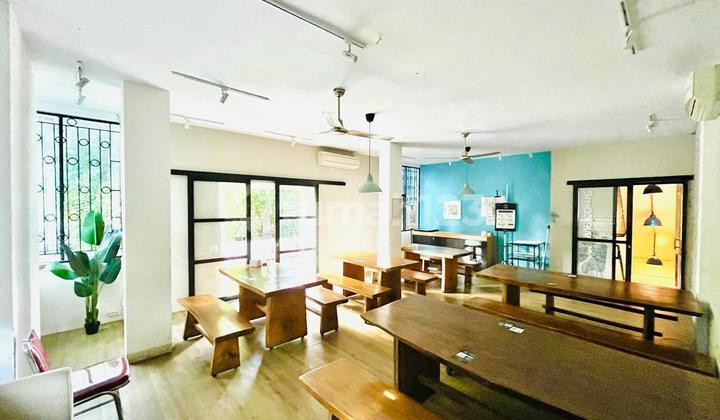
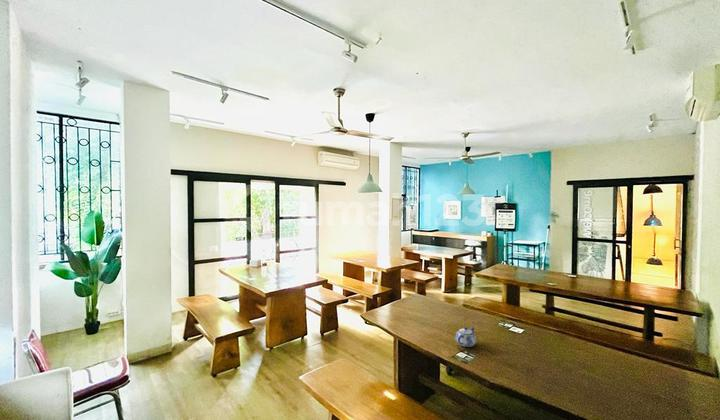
+ teapot (466, 335)
